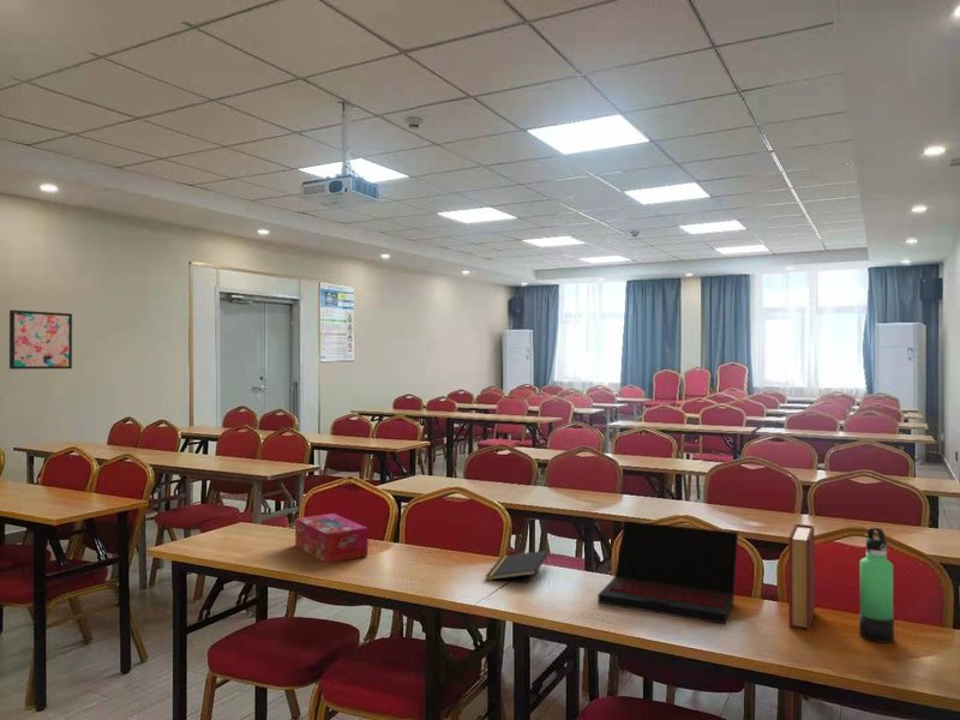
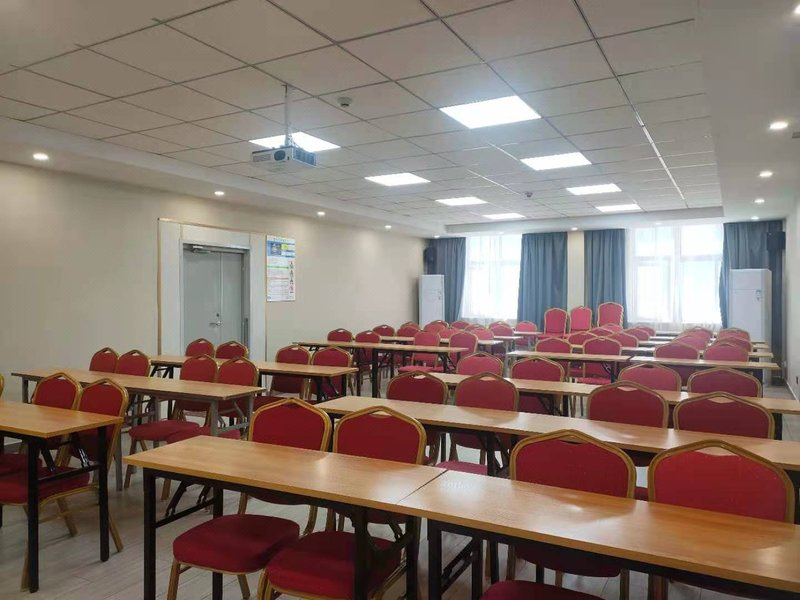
- book (802, 575)
- laptop (670, 565)
- tissue box (330, 536)
- notepad (517, 564)
- thermos bottle (876, 582)
- wall art (41, 340)
